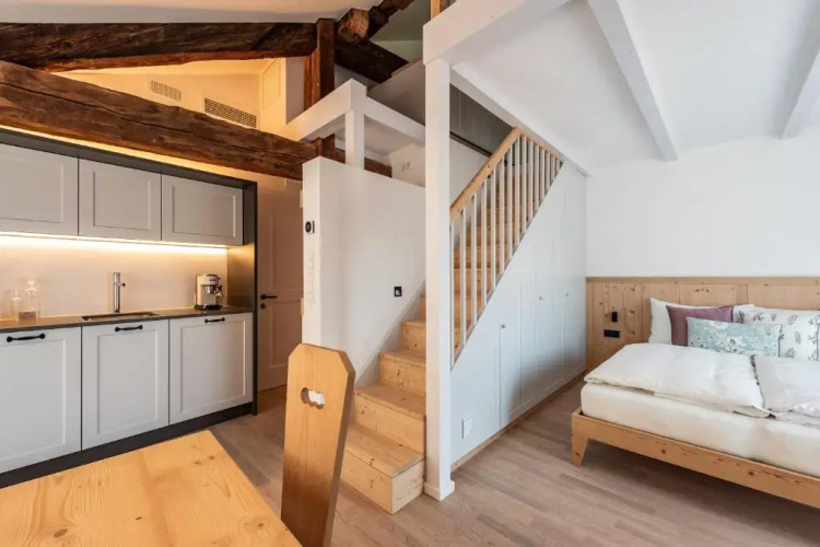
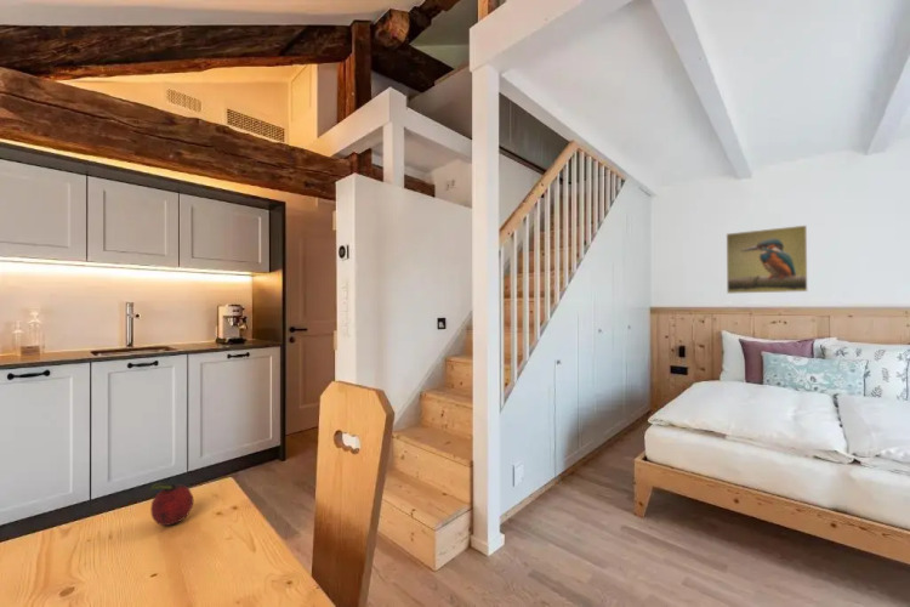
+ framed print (764, 261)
+ fruit (170, 501)
